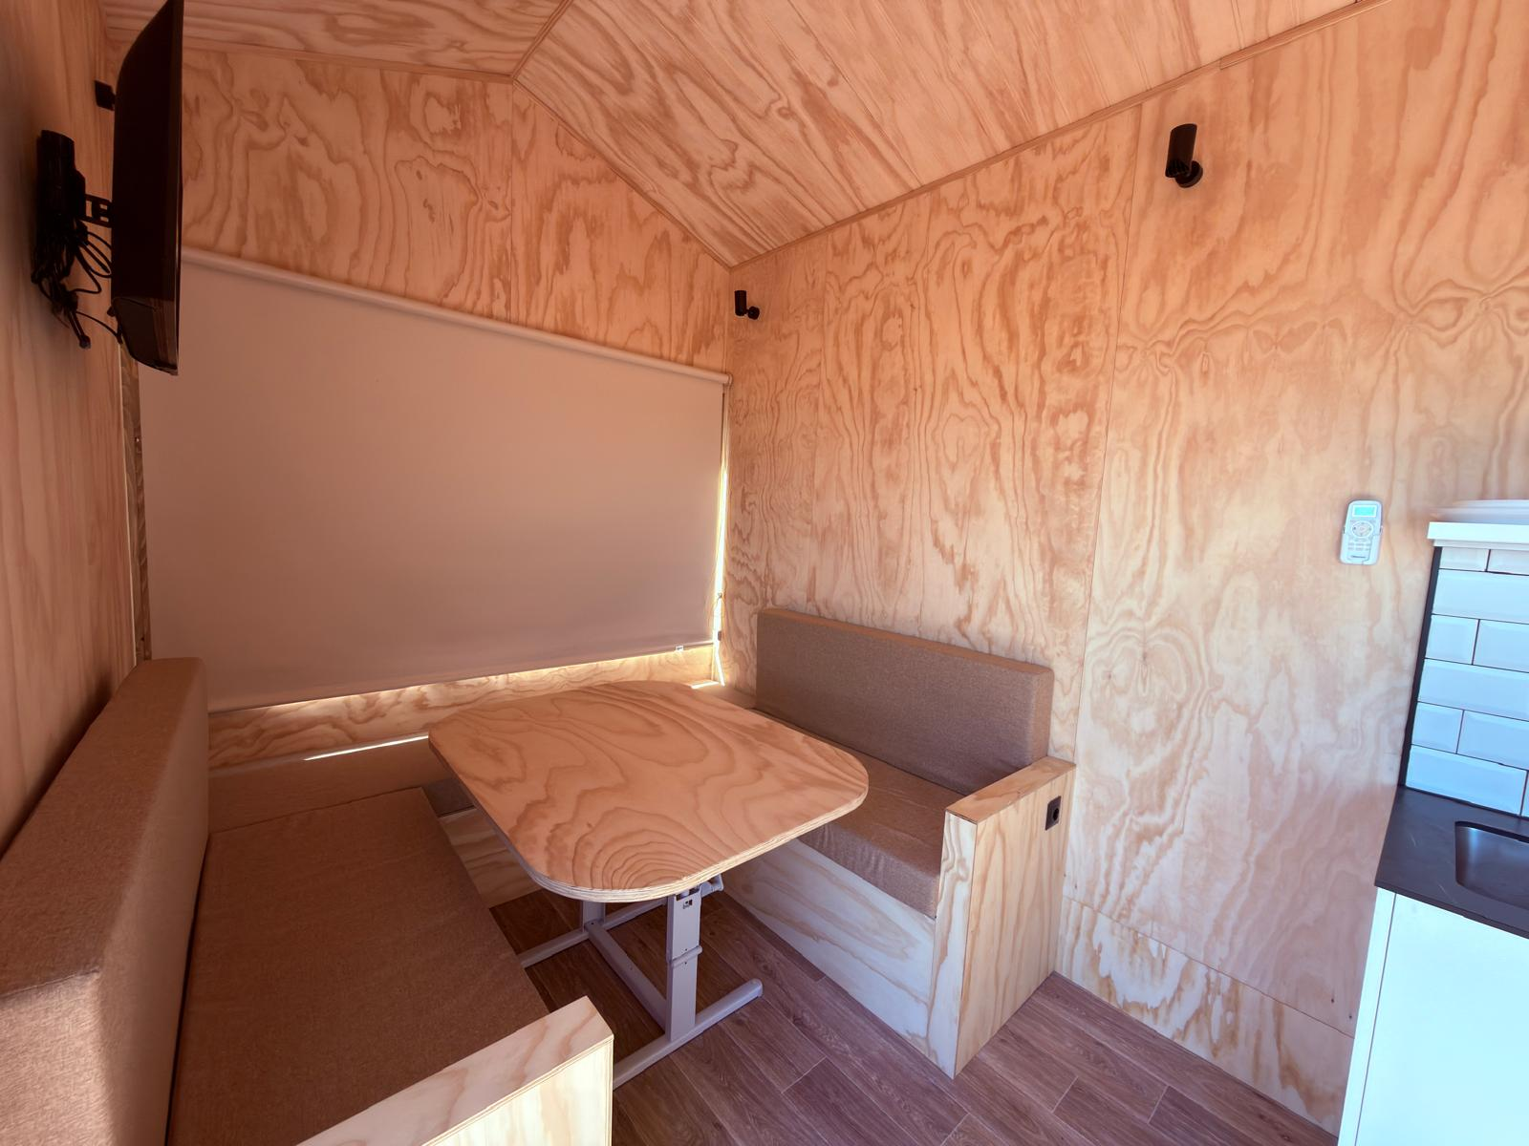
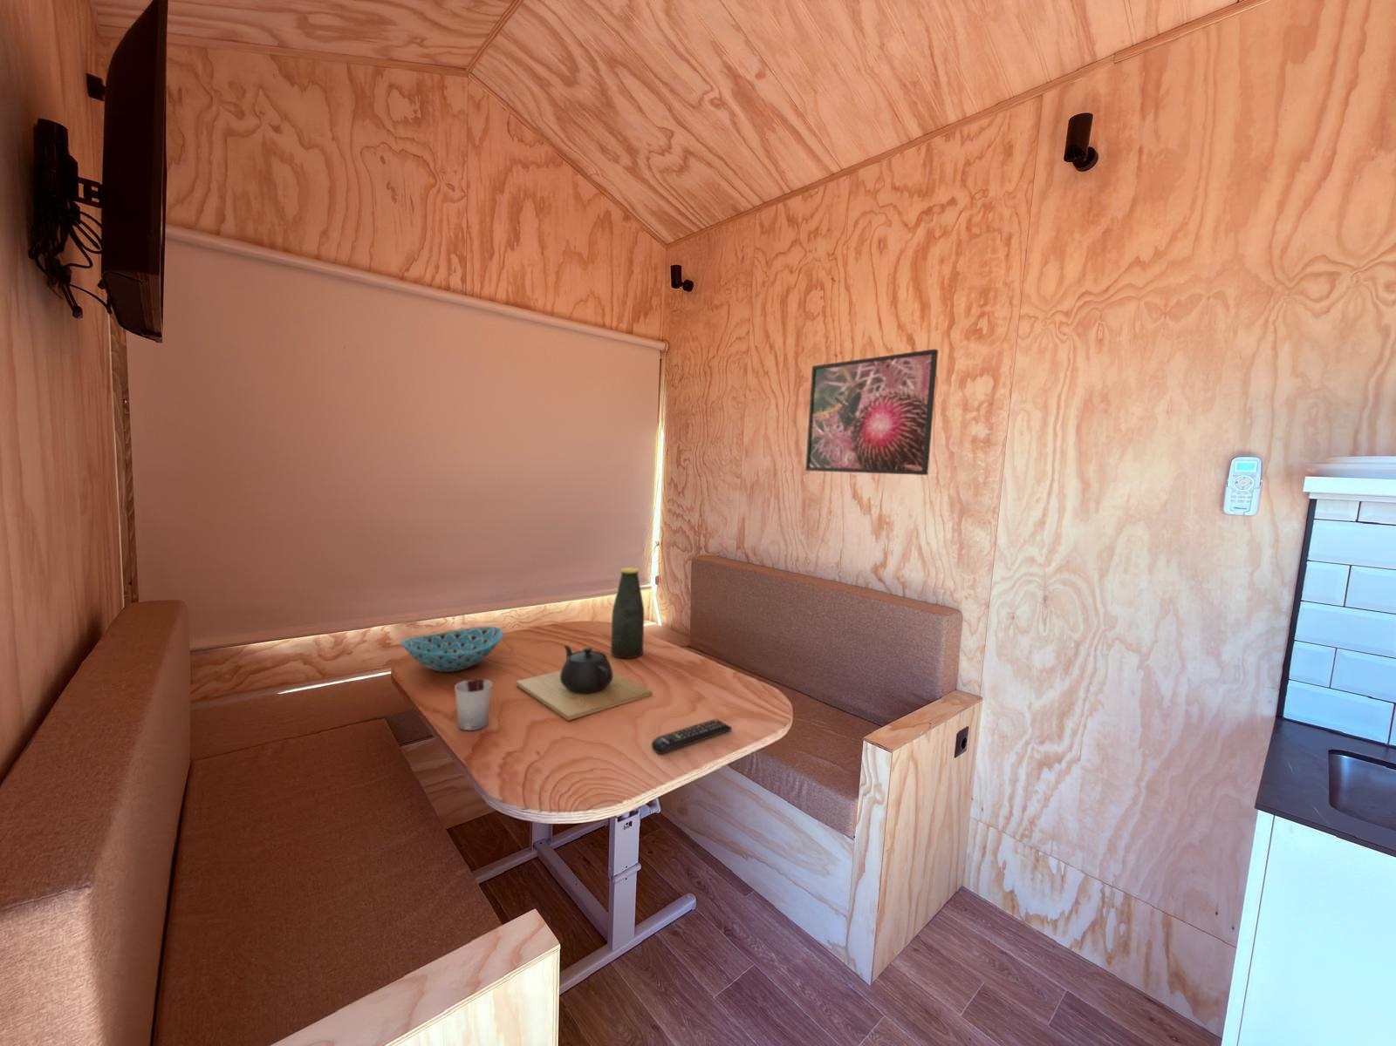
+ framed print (865, 415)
+ bowl (454, 652)
+ bottle (629, 611)
+ teapot (584, 668)
+ cup (469, 702)
+ remote control (693, 735)
